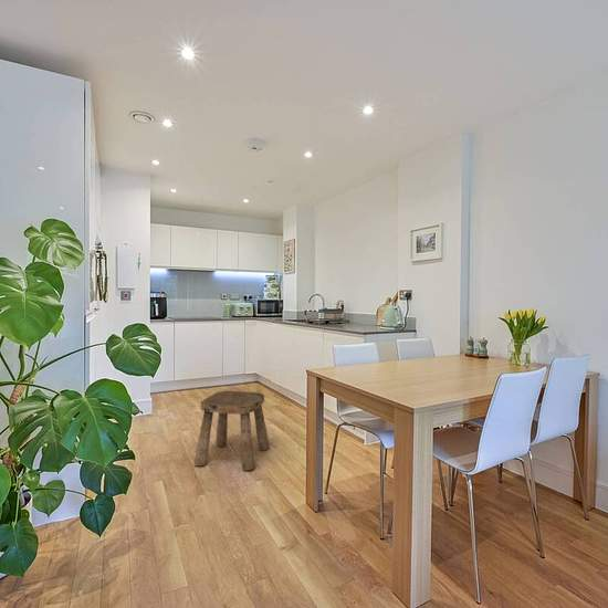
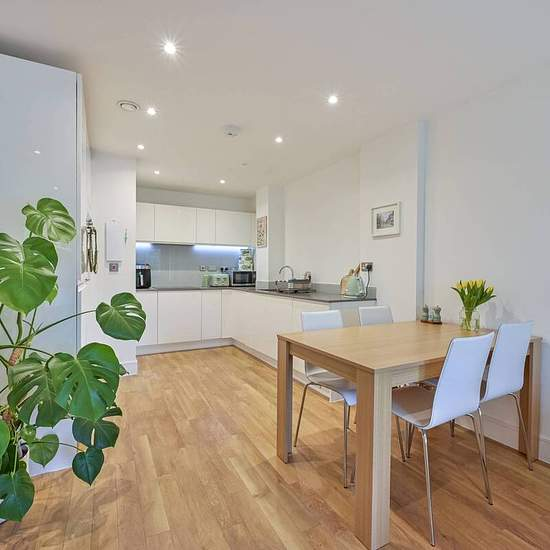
- stool (227, 427)
